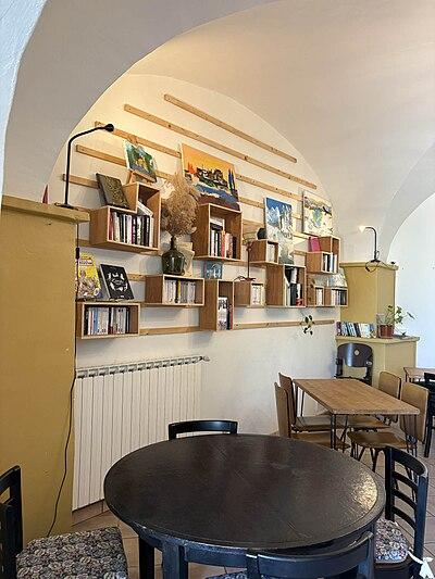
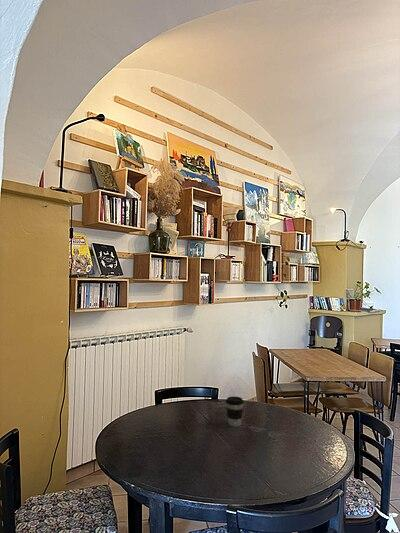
+ coffee cup (234, 411)
